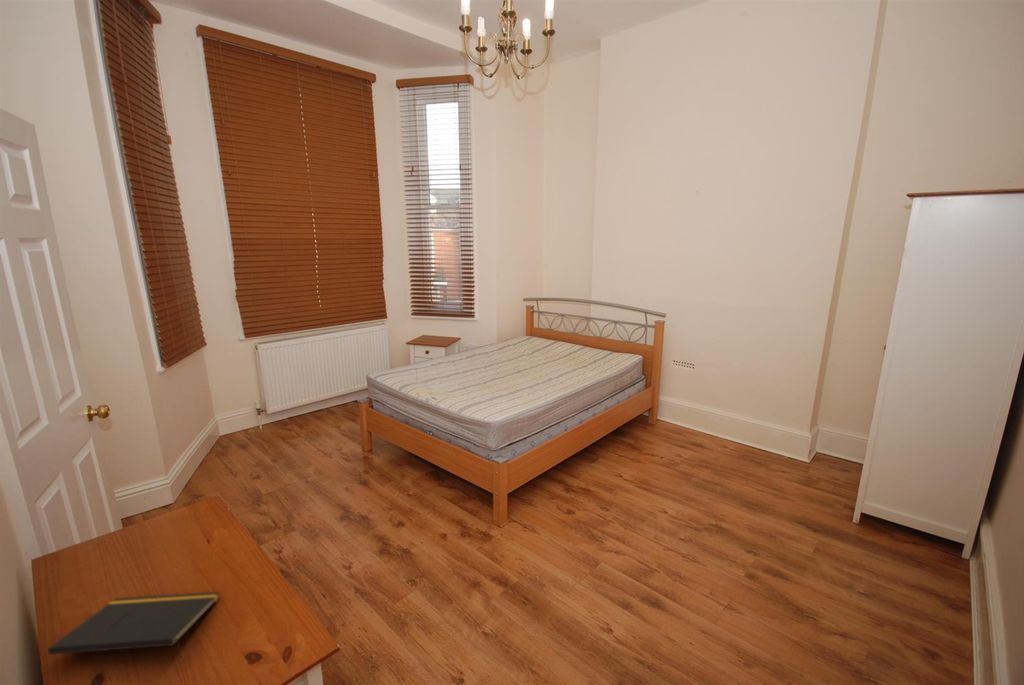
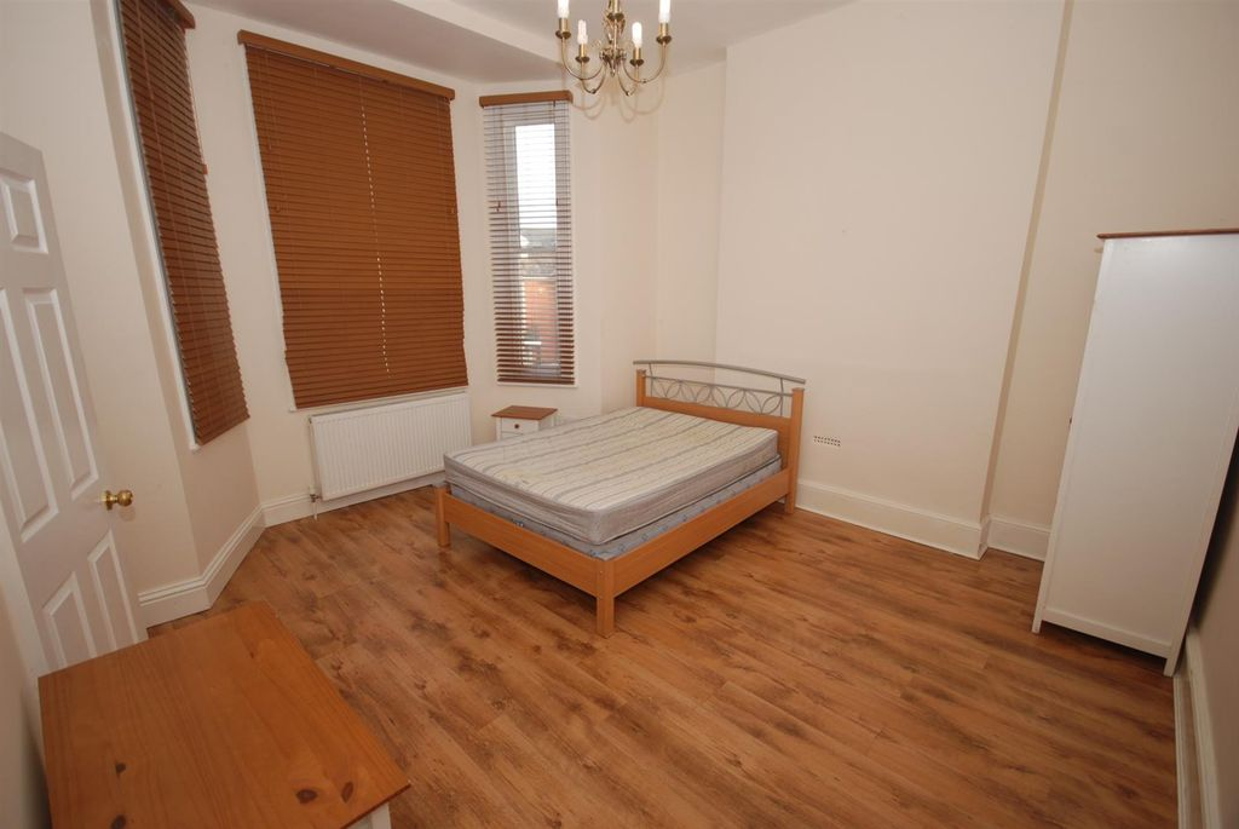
- notepad (142, 620)
